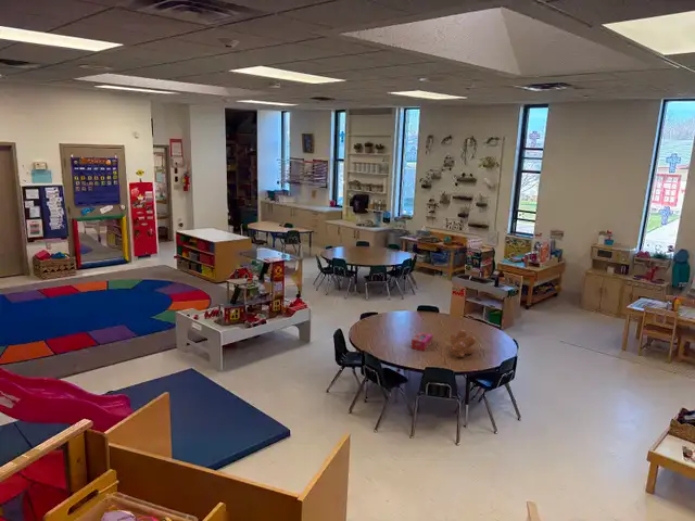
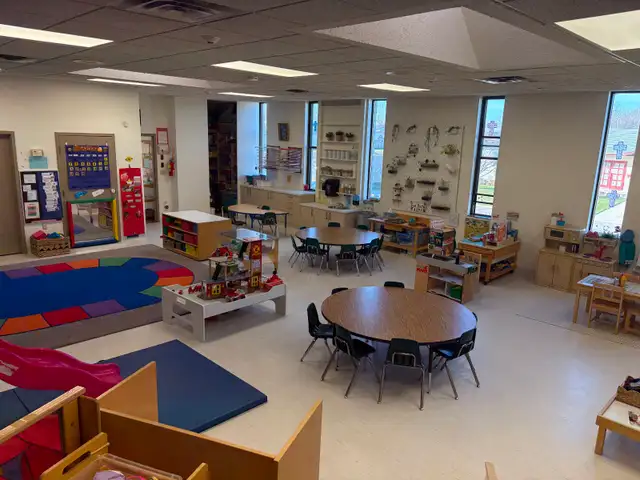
- teddy bear (460, 343)
- tissue box (421, 341)
